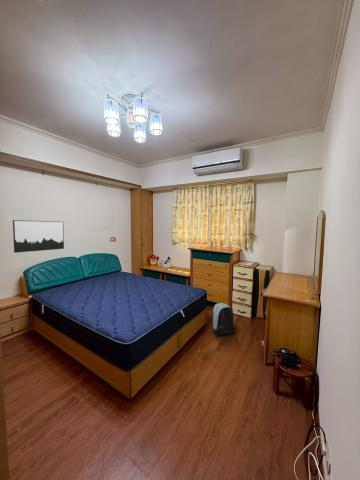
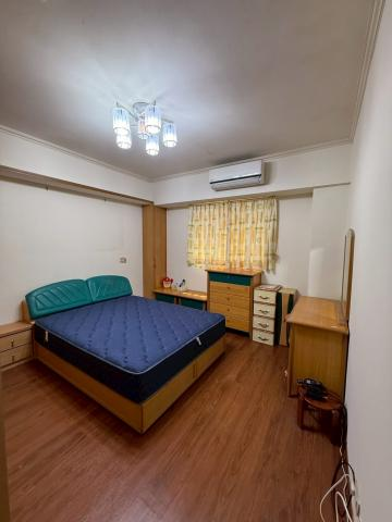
- wall art (40, 235)
- backpack (222, 317)
